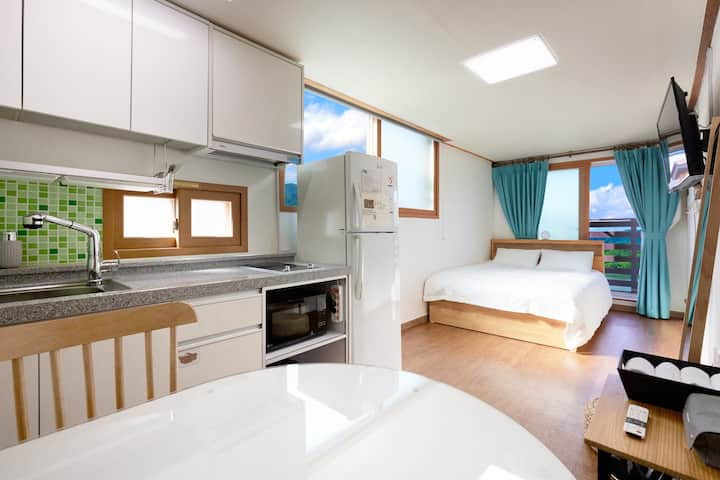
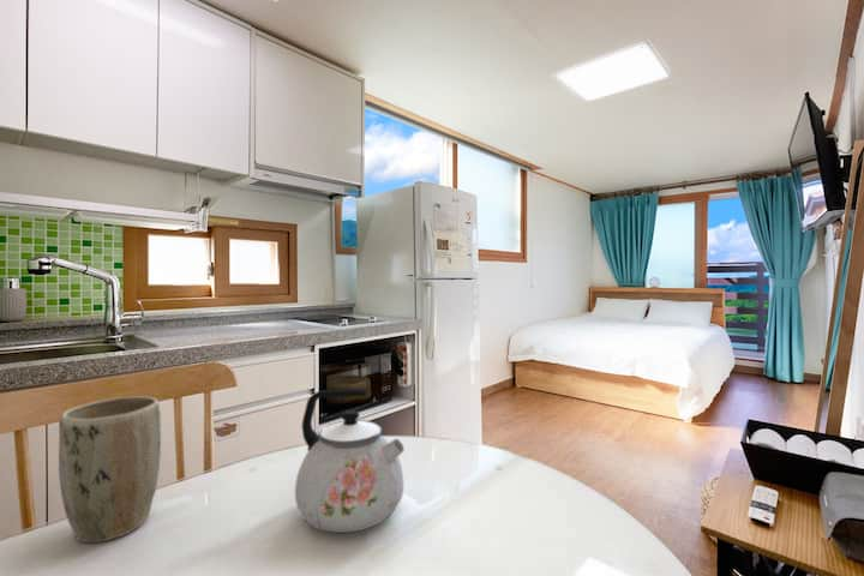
+ kettle (352, 449)
+ plant pot (113, 466)
